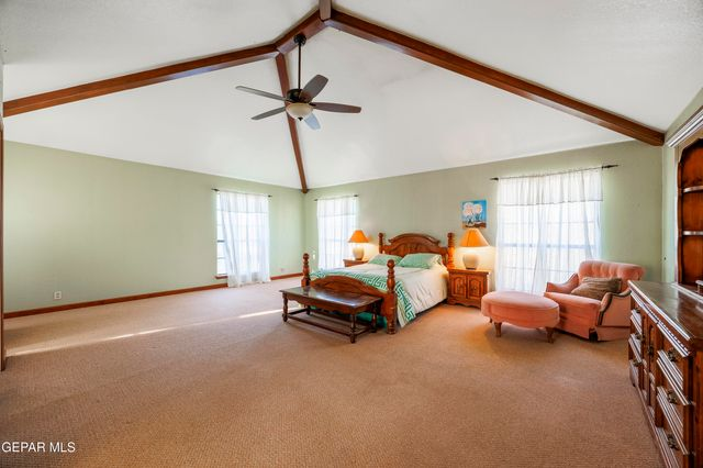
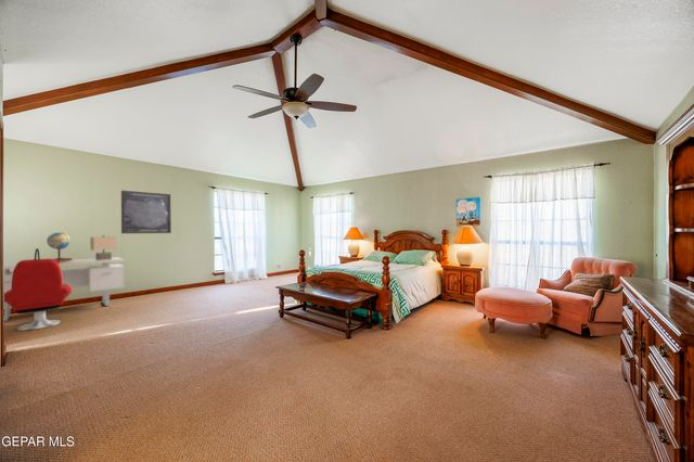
+ globe (59, 247)
+ office chair (39, 287)
+ lamp (103, 247)
+ wall art (146, 213)
+ desk (63, 283)
